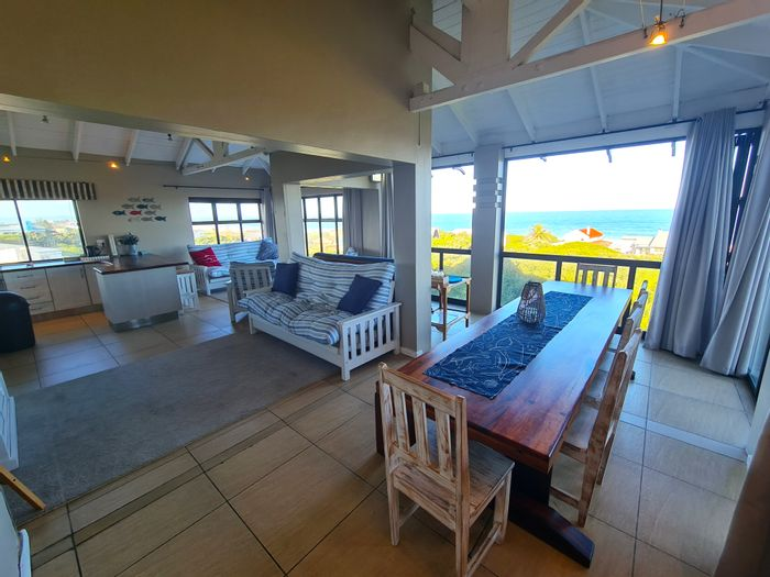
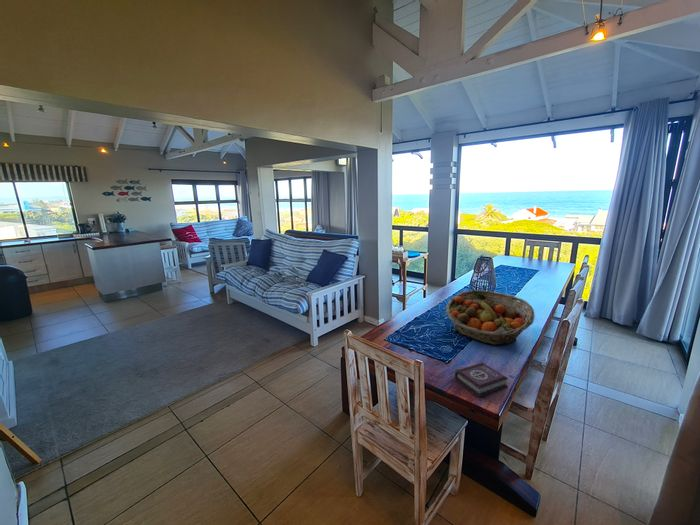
+ fruit basket (486, 315)
+ book (480, 378)
